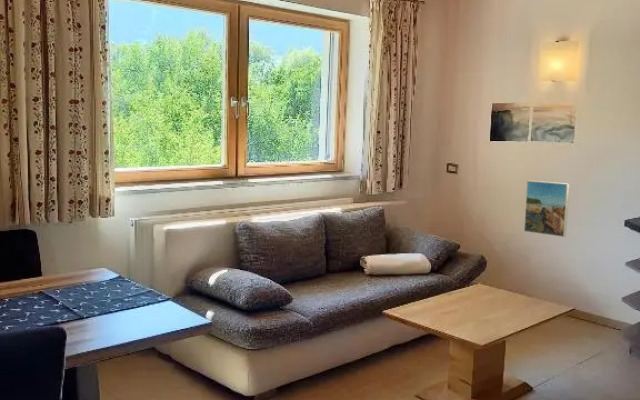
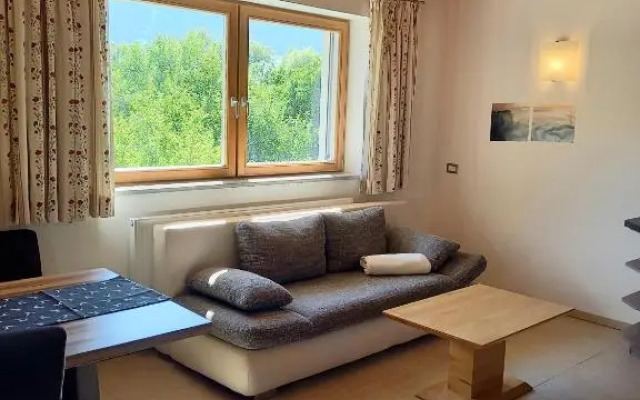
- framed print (546, 208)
